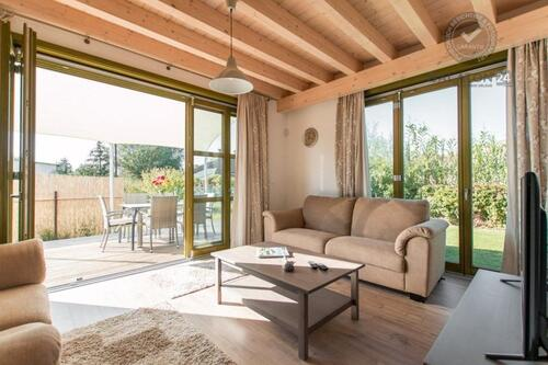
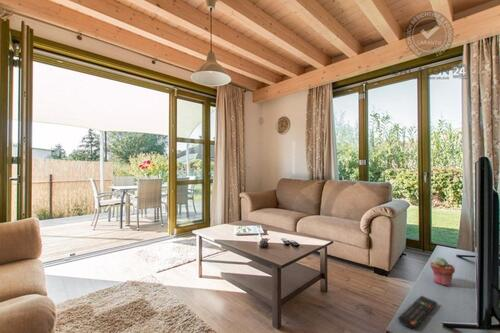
+ potted succulent (442, 270)
+ remote control (418, 311)
